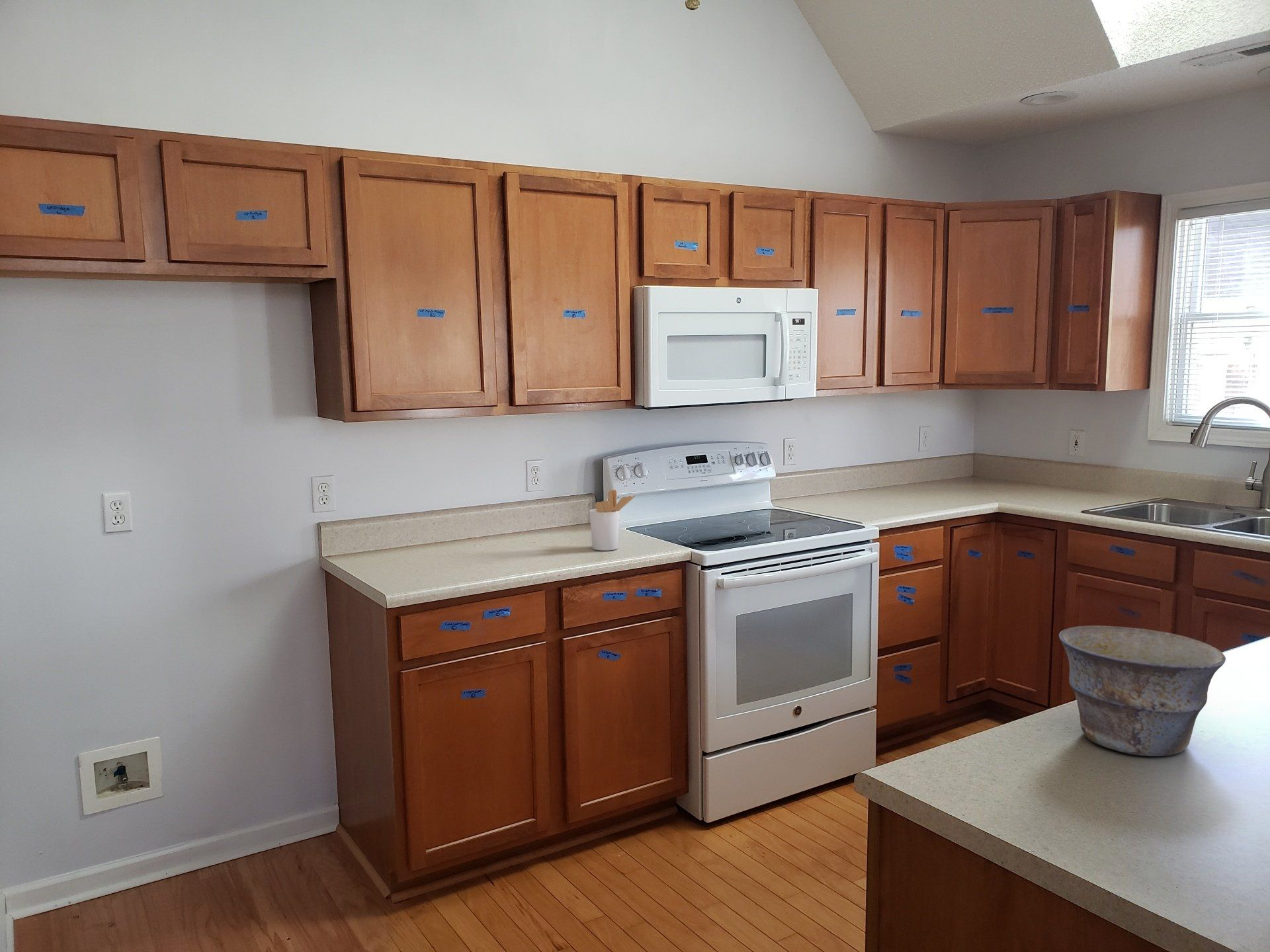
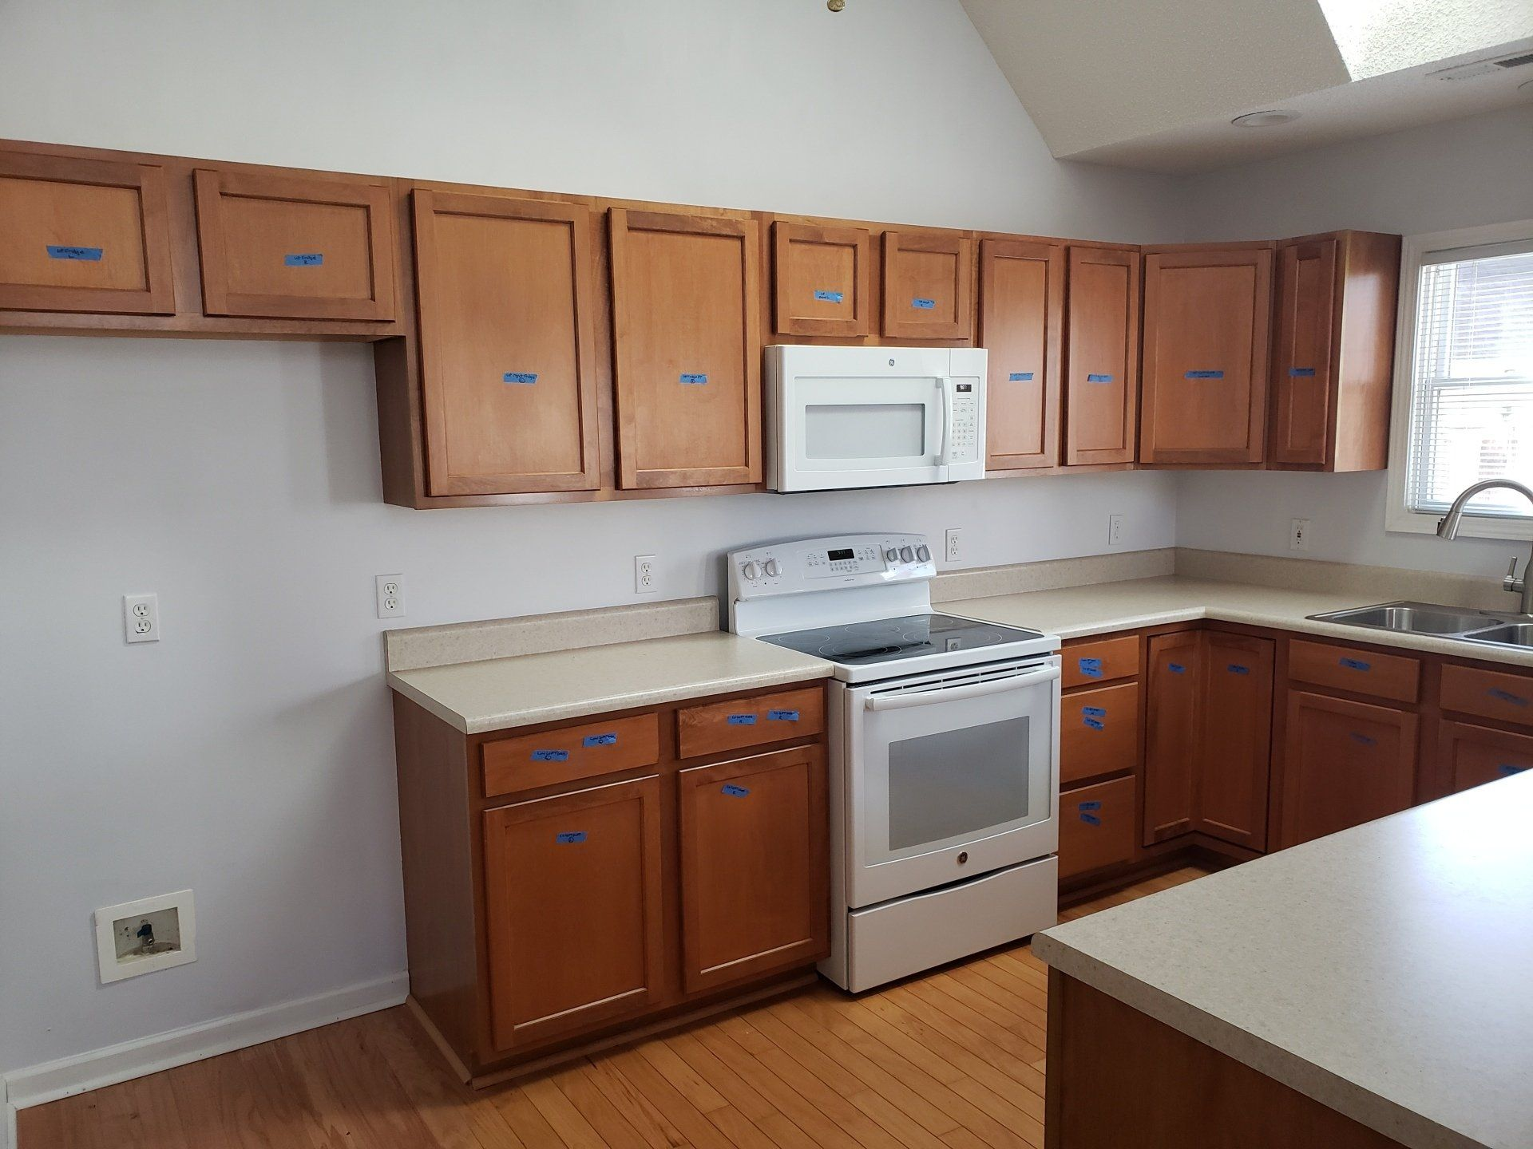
- bowl (1136, 692)
- utensil holder (612, 520)
